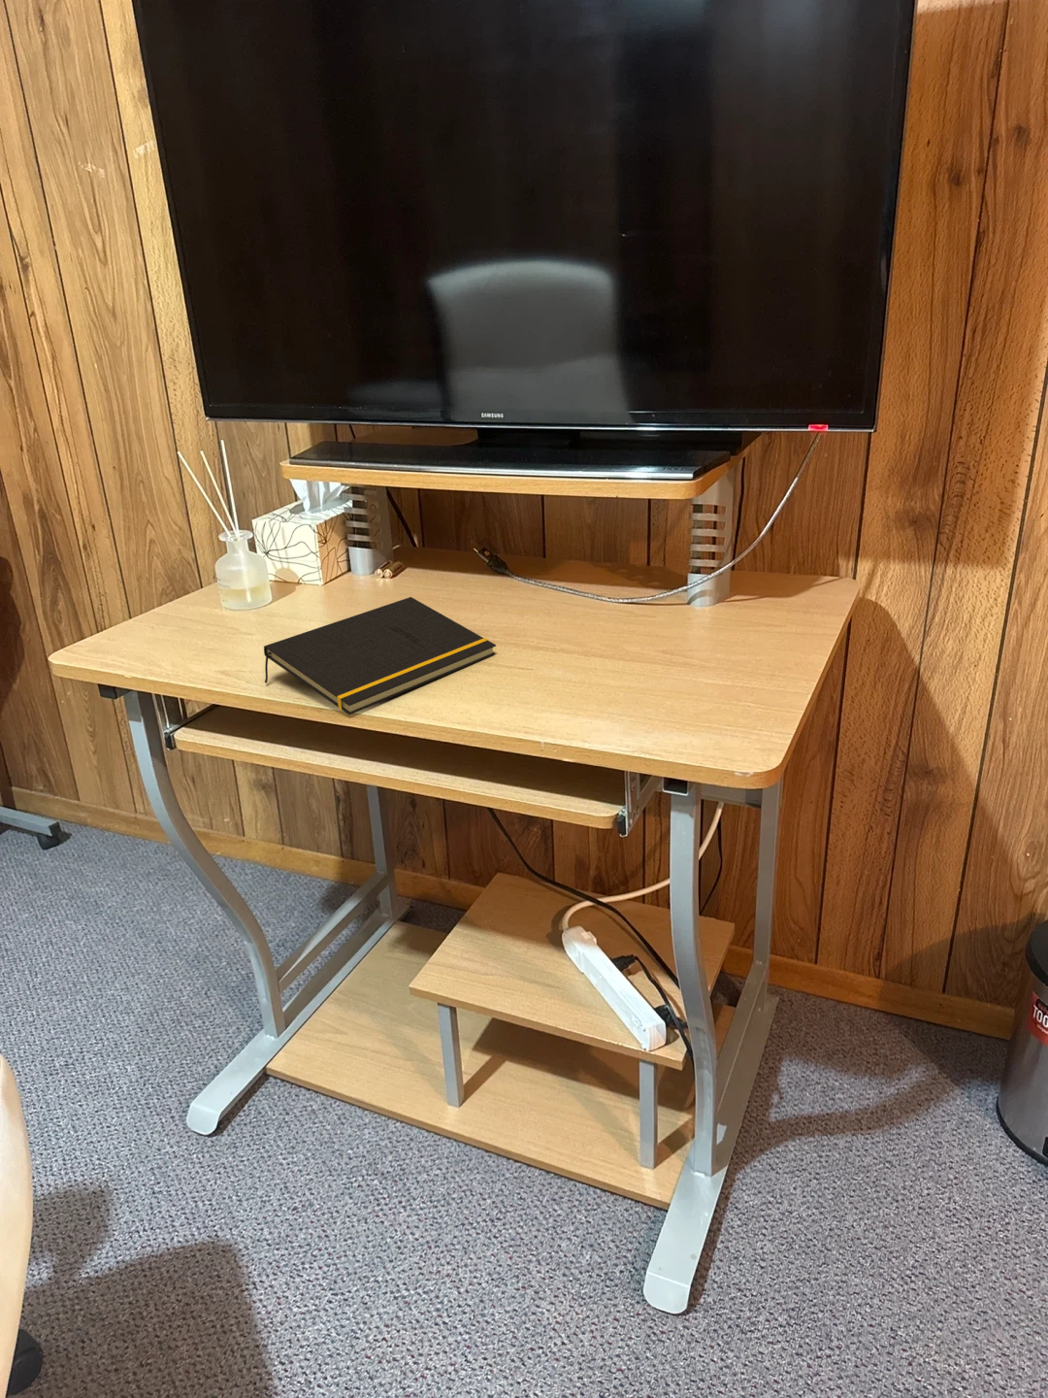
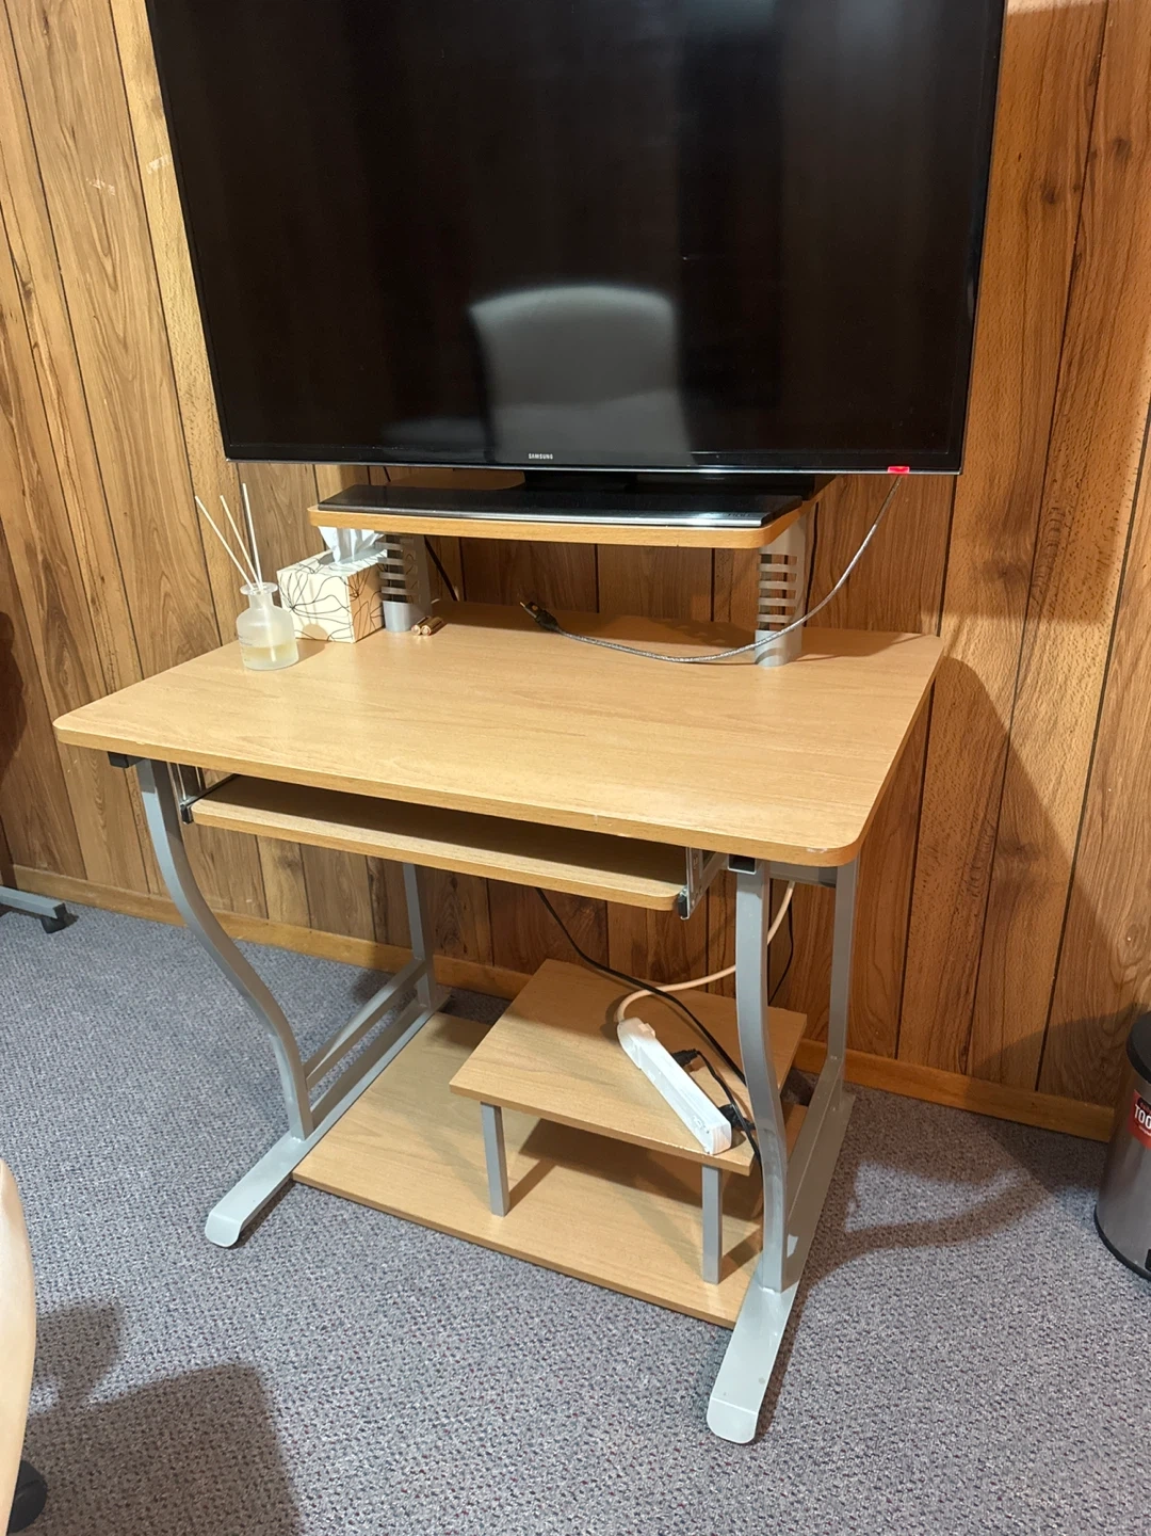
- notepad (382, 649)
